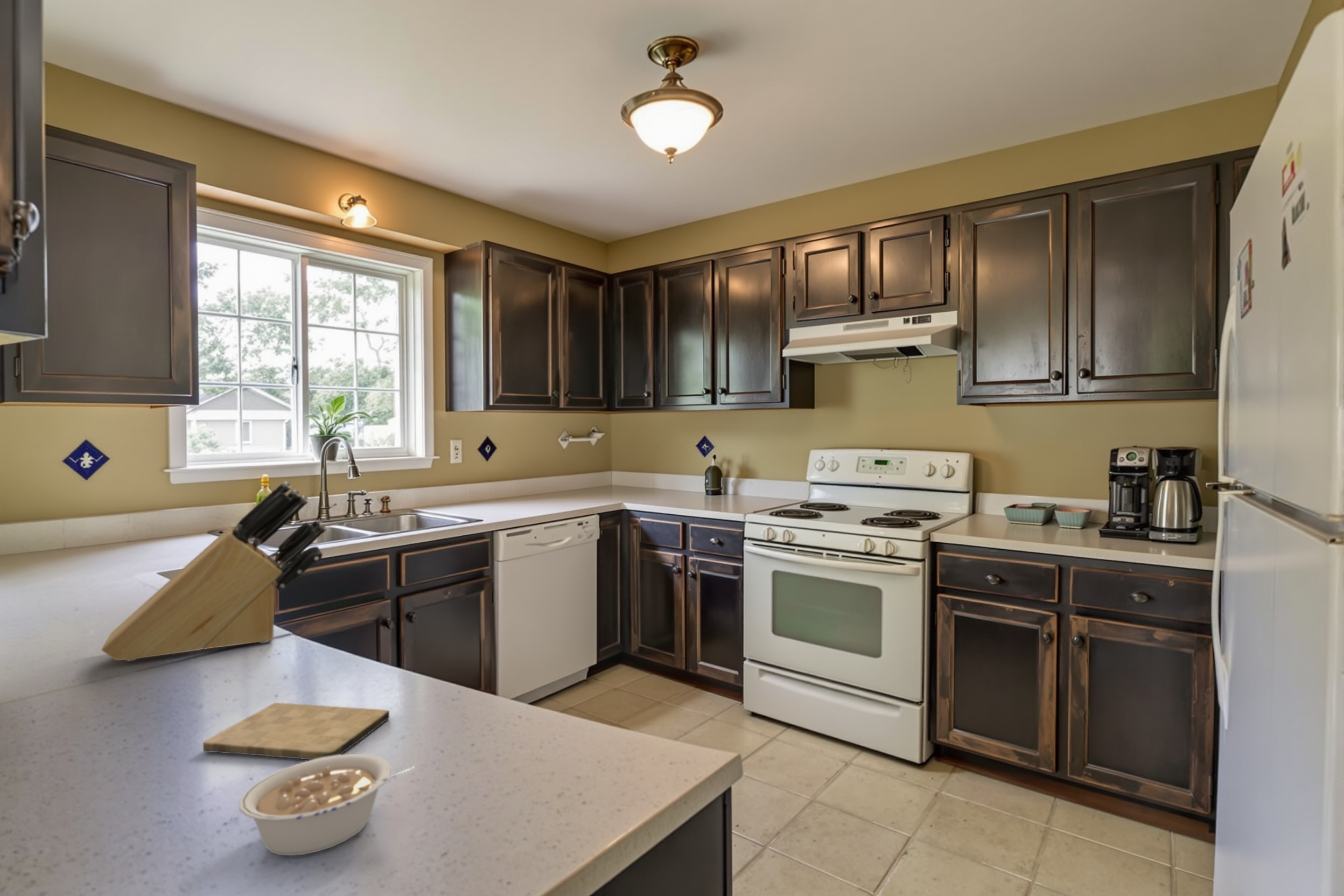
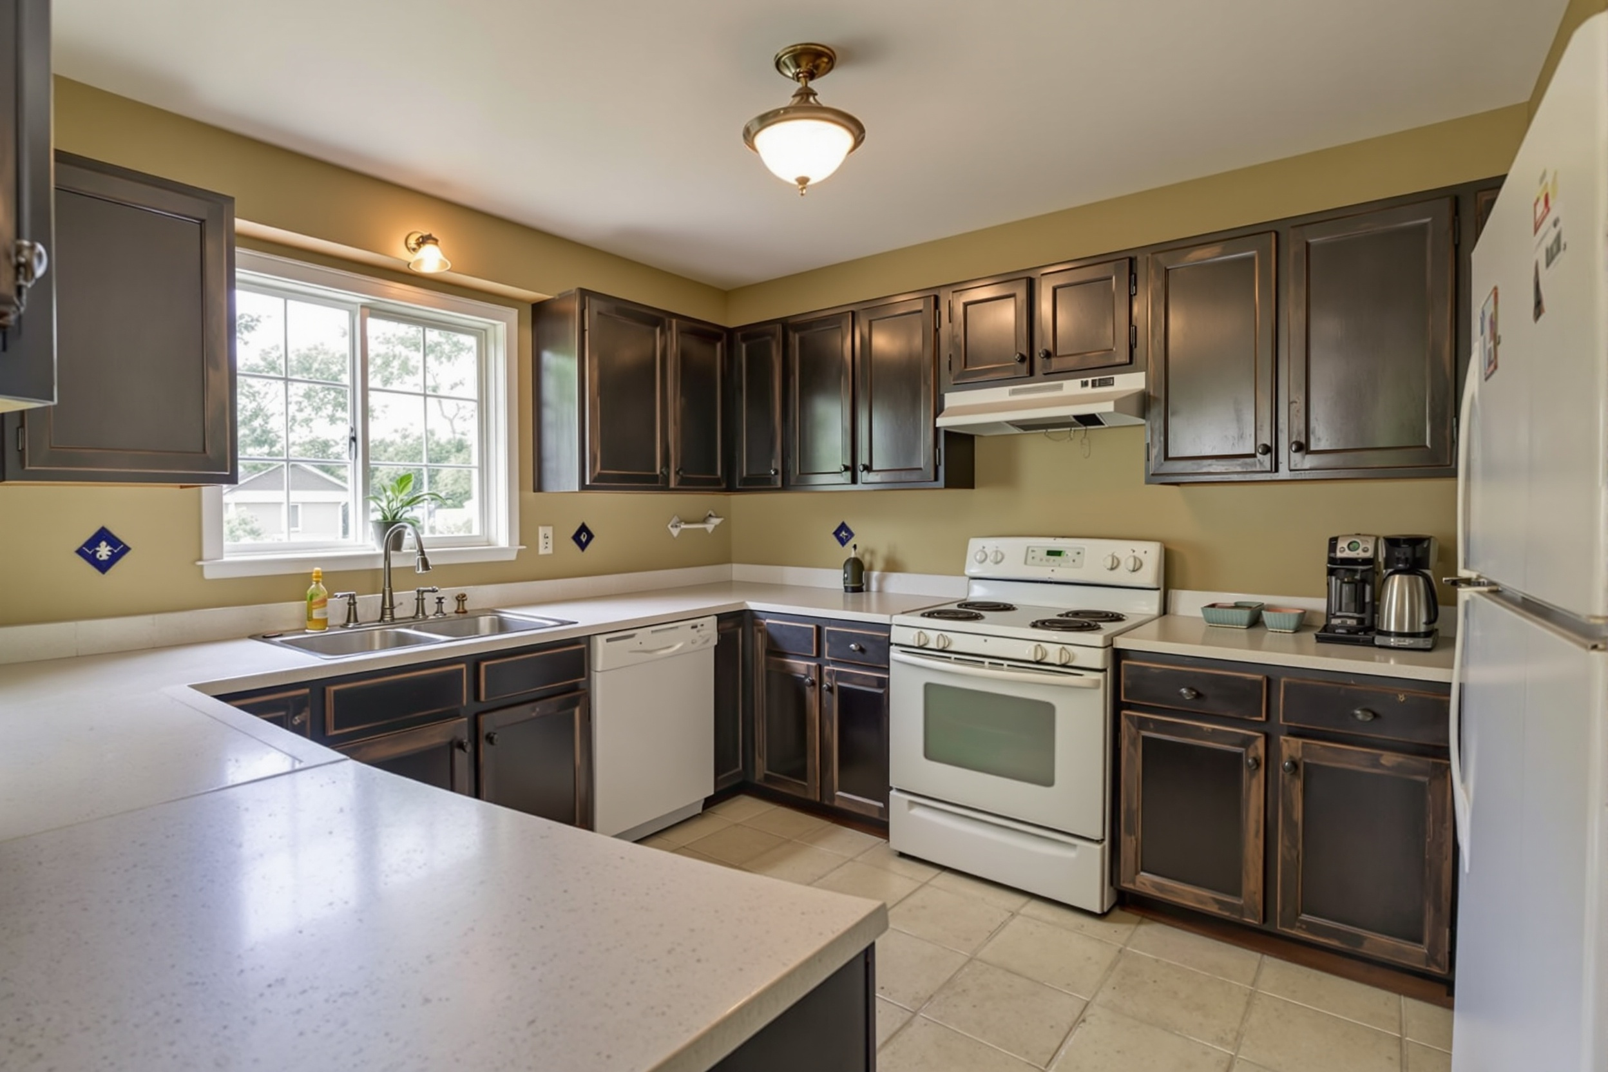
- legume (325, 800)
- knife block (223, 563)
- cutting board (301, 729)
